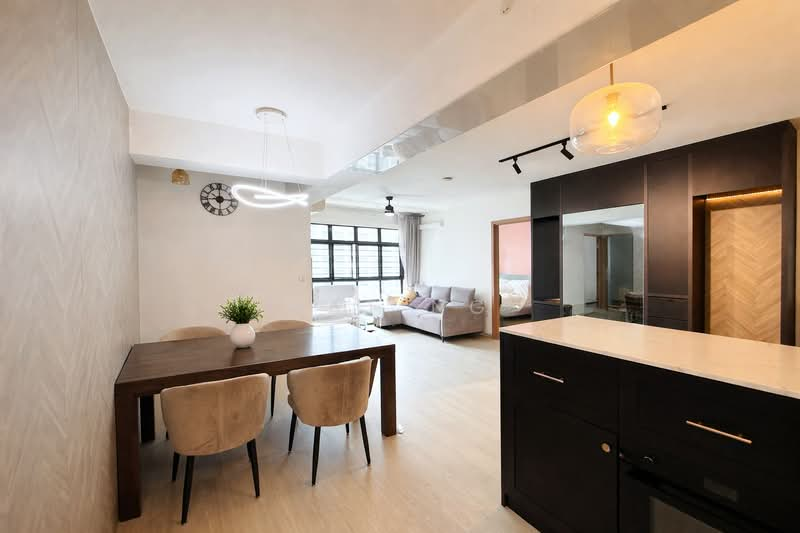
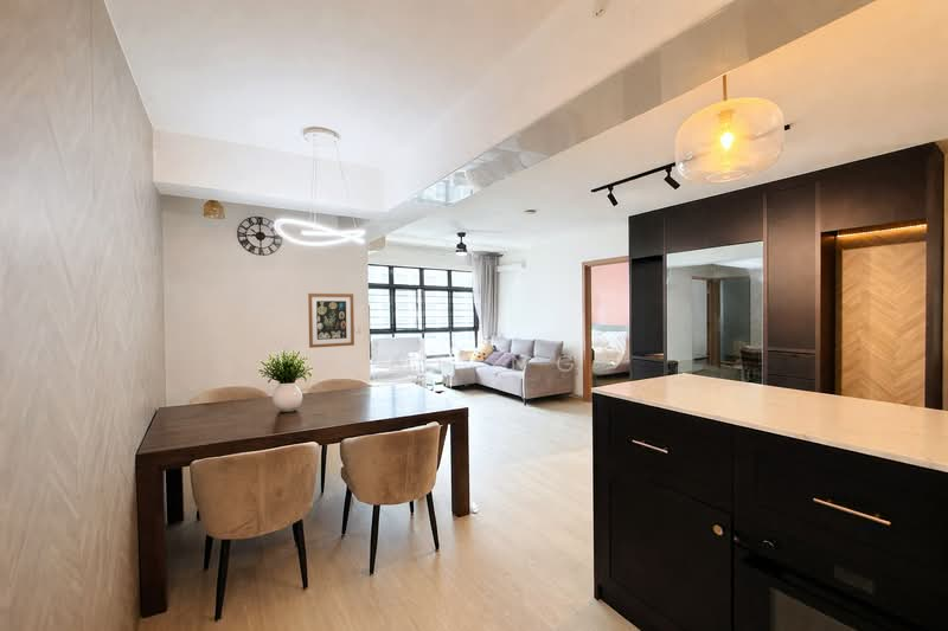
+ wall art (332, 320)
